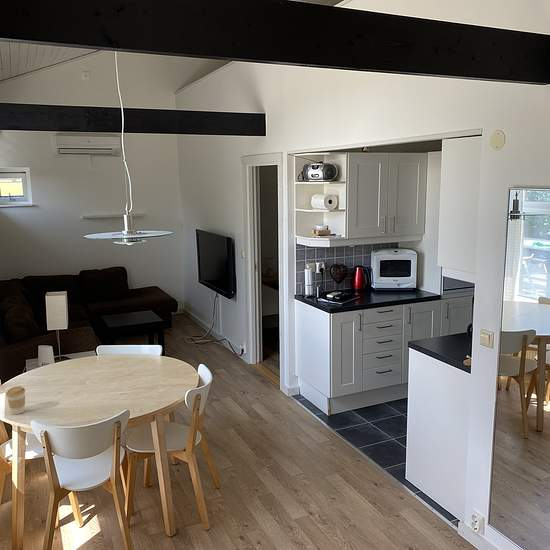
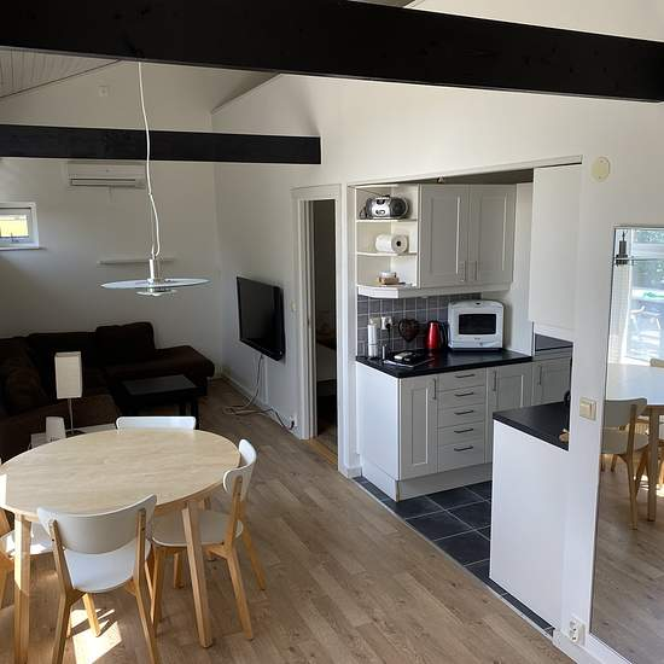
- coffee cup (16, 400)
